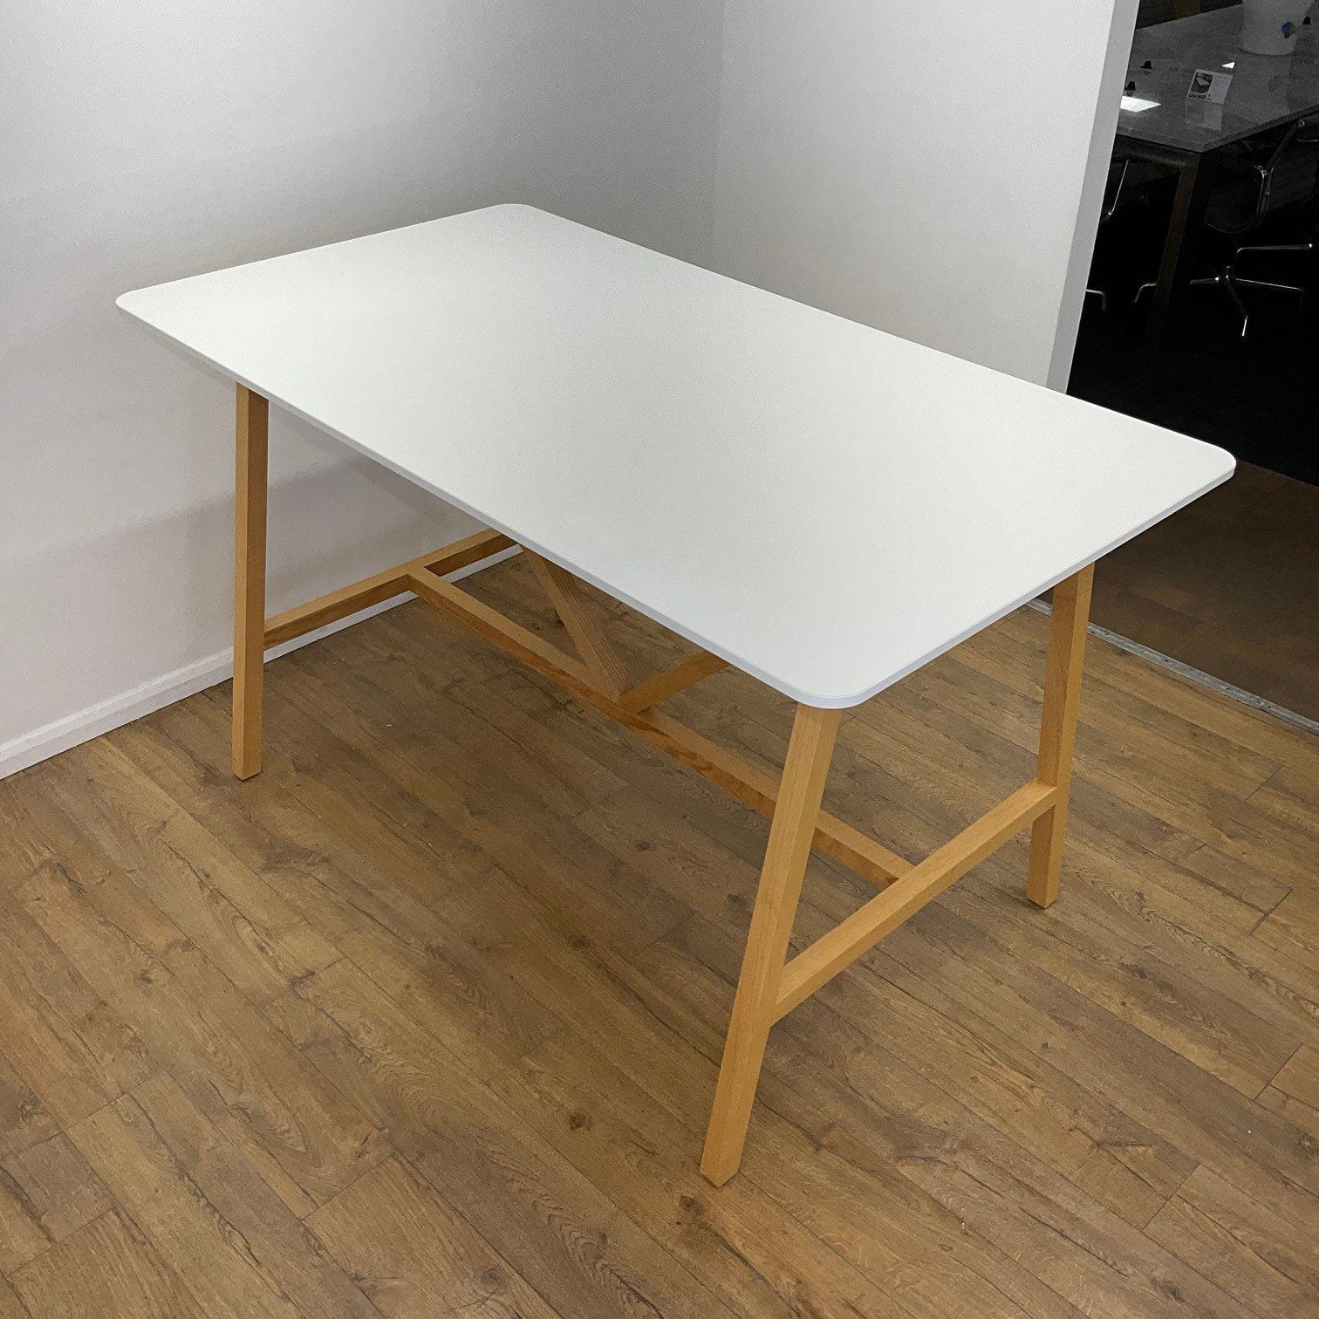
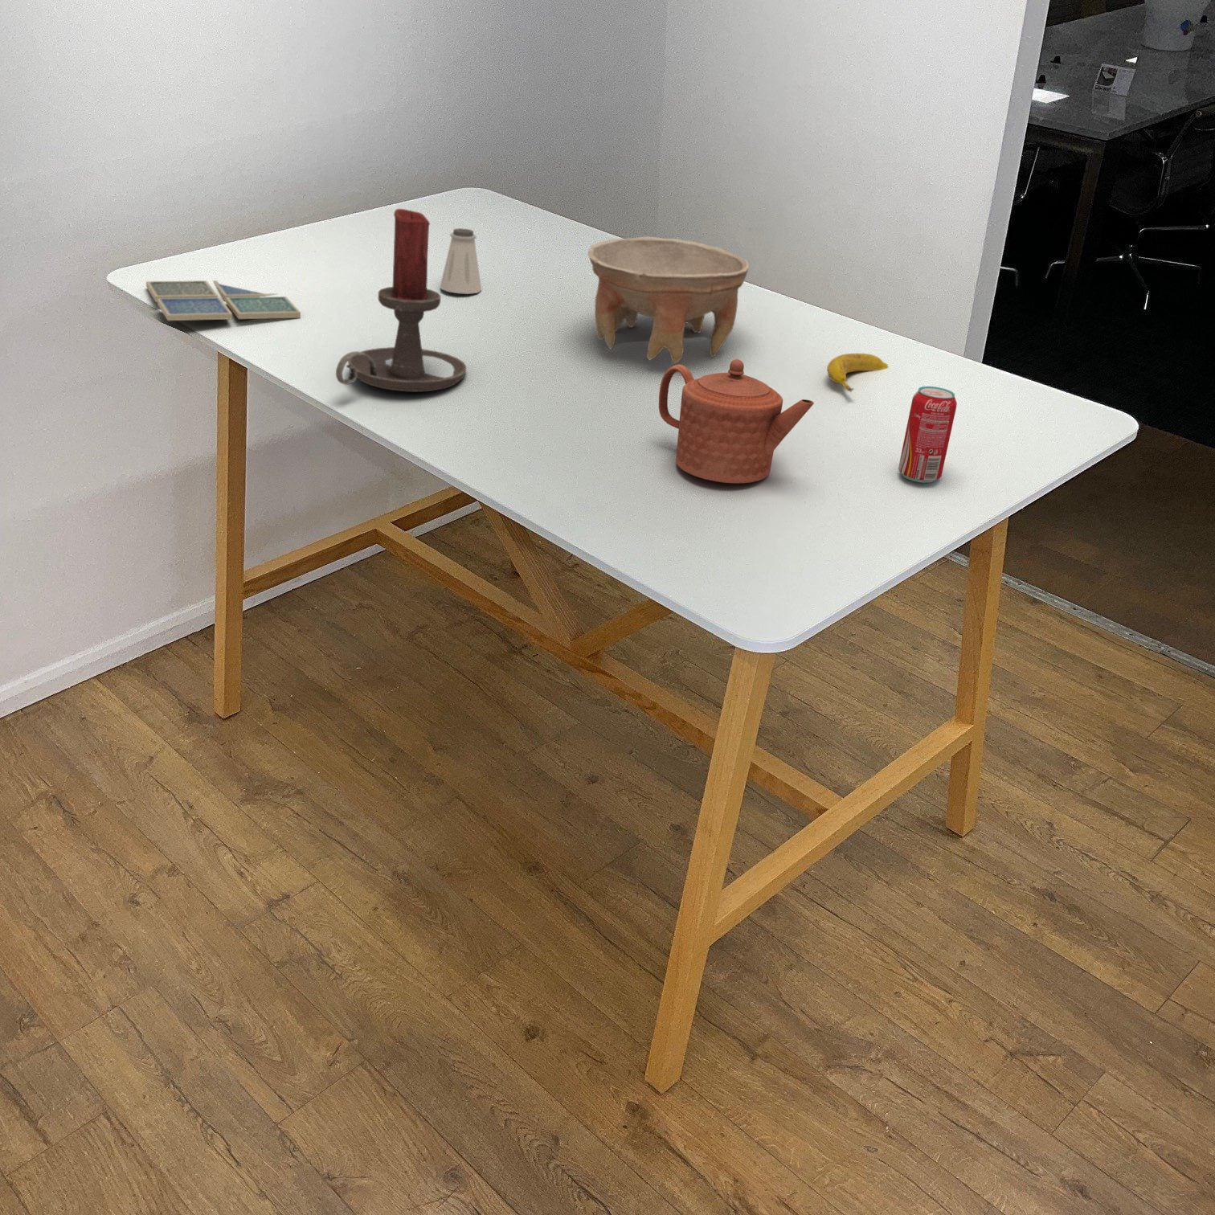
+ teapot (730, 414)
+ banana (859, 369)
+ candle holder (396, 298)
+ bowl (664, 300)
+ saltshaker (462, 259)
+ beverage can (927, 435)
+ drink coaster (223, 298)
